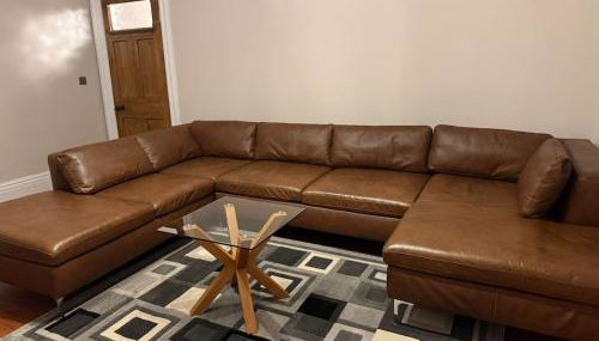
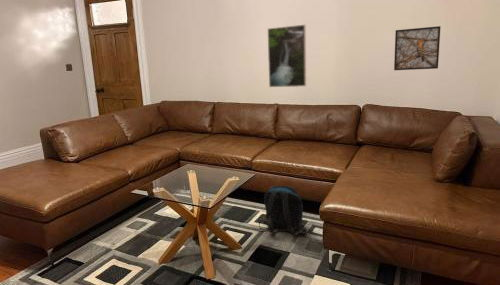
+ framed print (416, 49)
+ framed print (286, 57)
+ backpack (282, 209)
